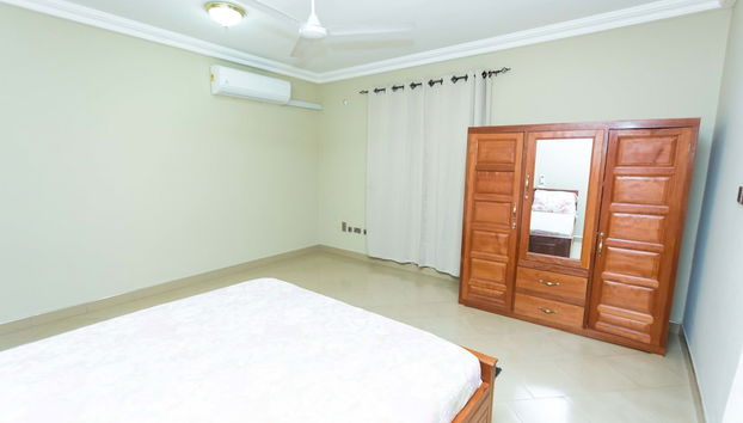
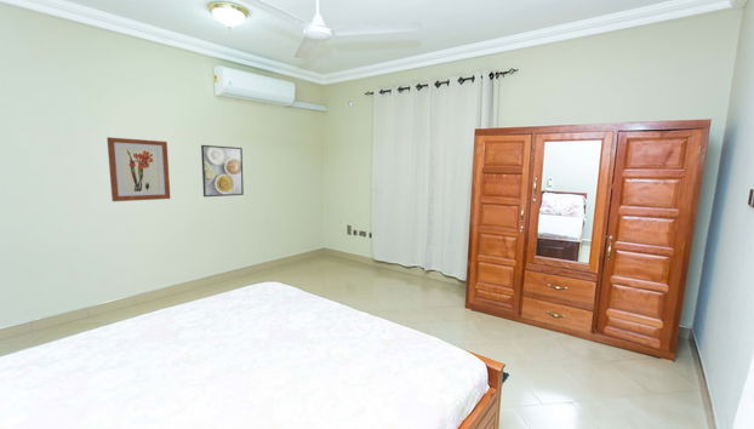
+ wall art (141, 170)
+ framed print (223, 171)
